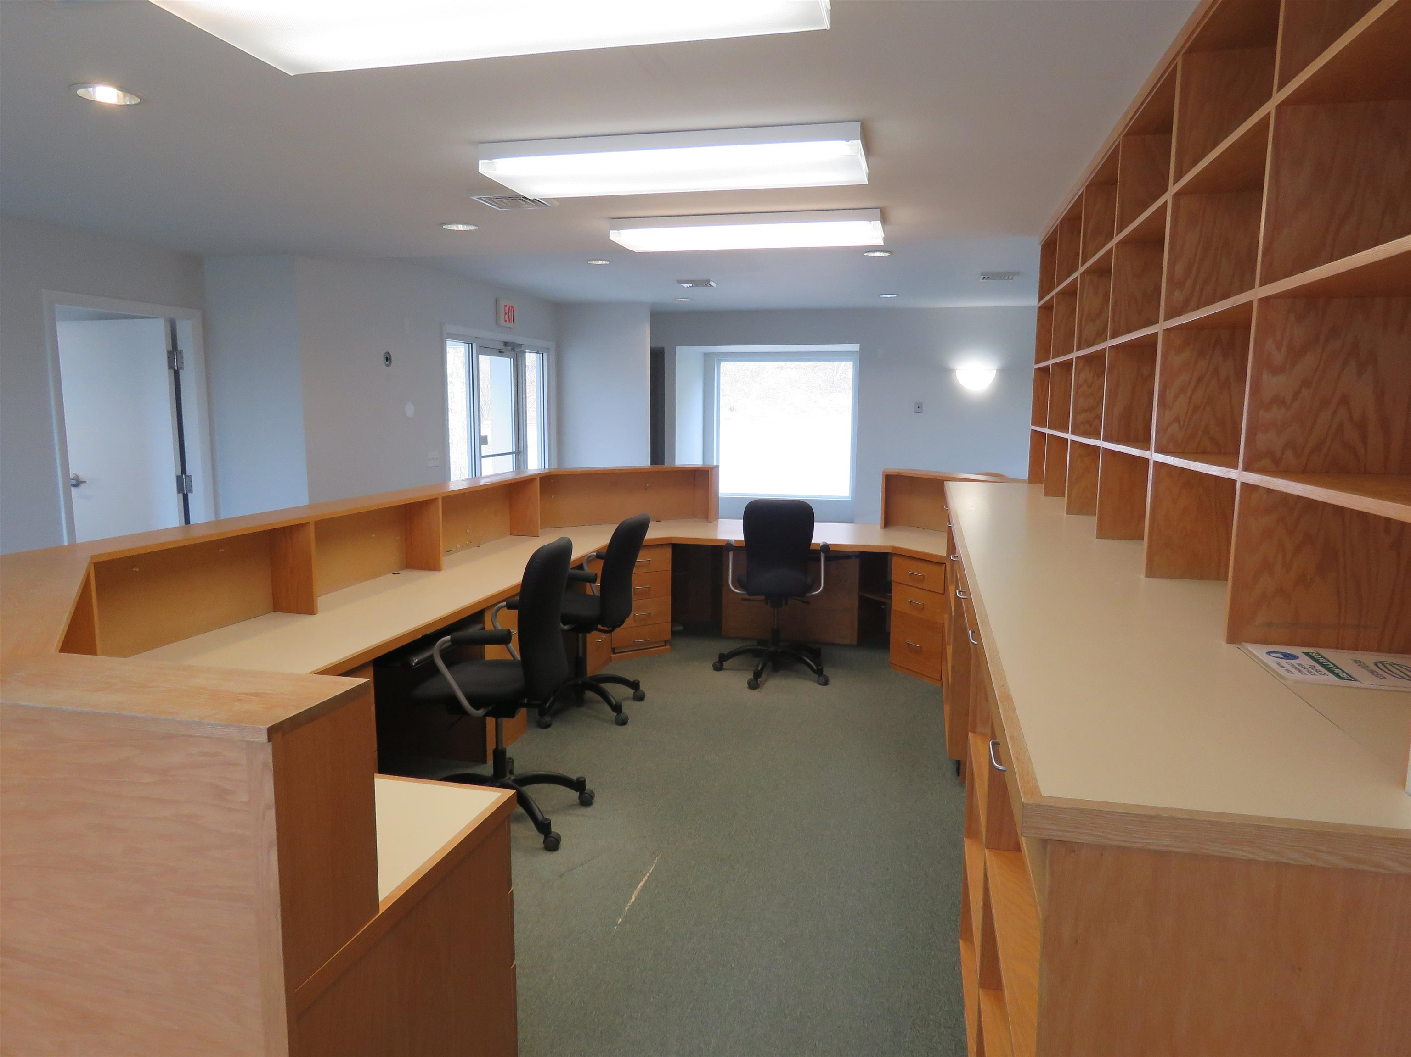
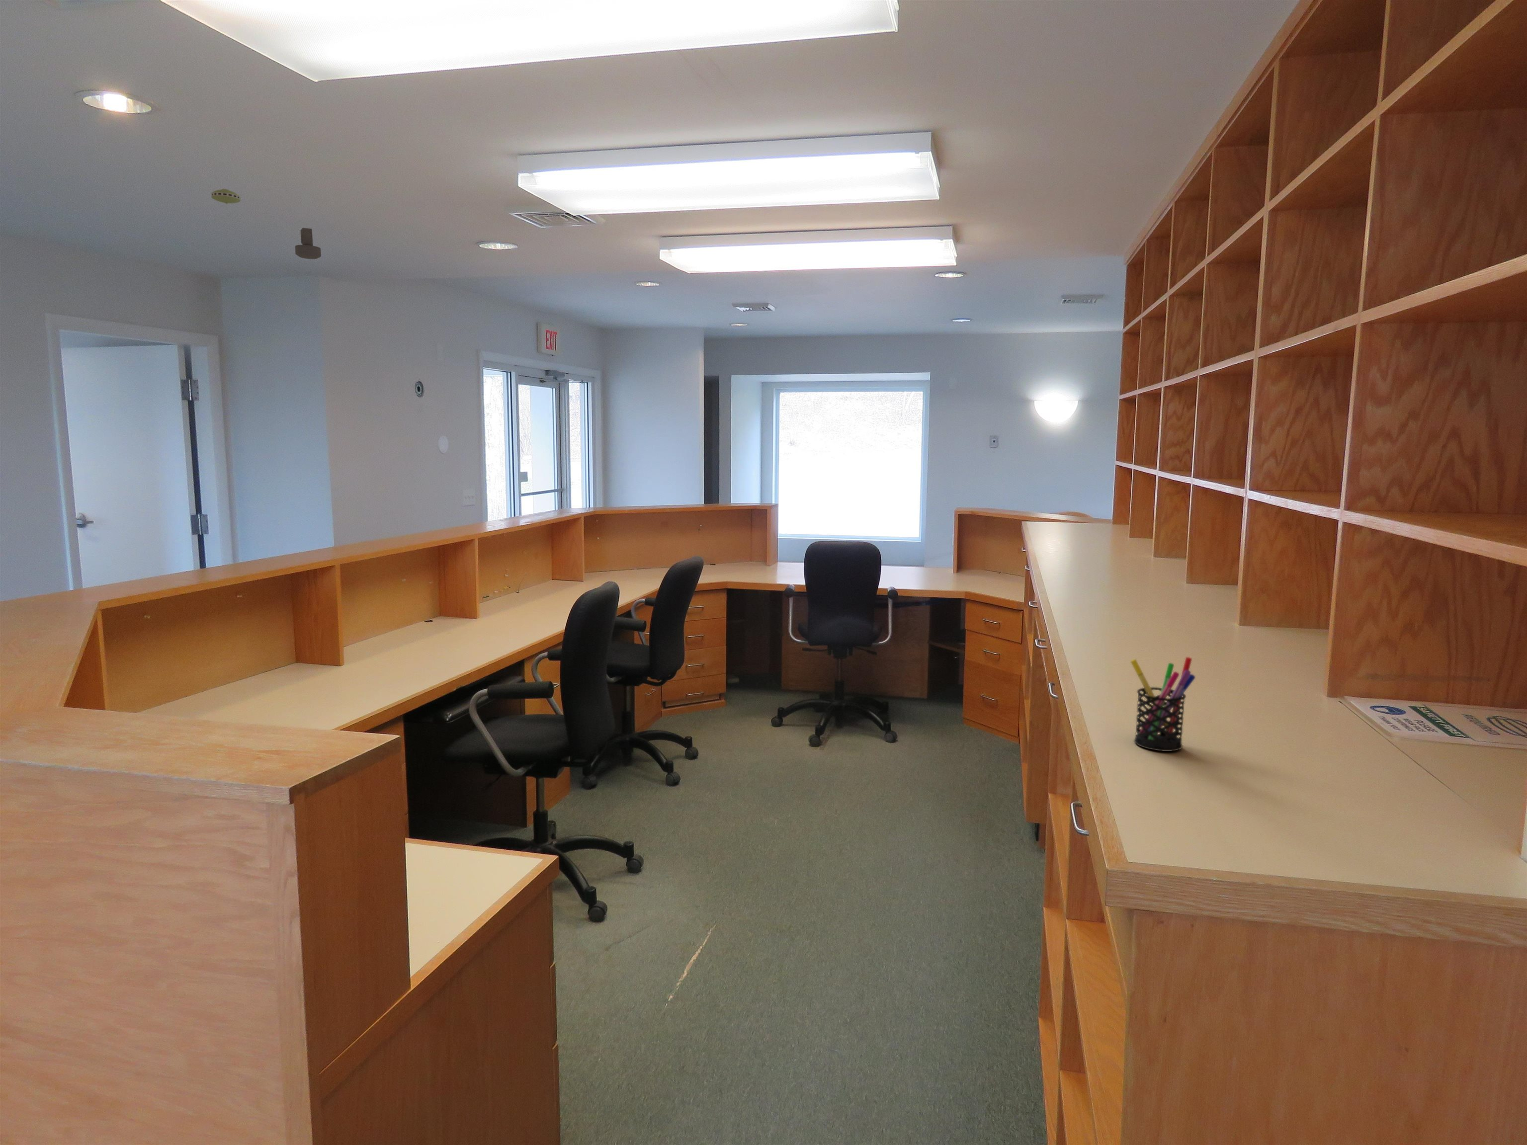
+ security camera (308, 243)
+ smoke detector (226, 196)
+ pen holder (1165, 699)
